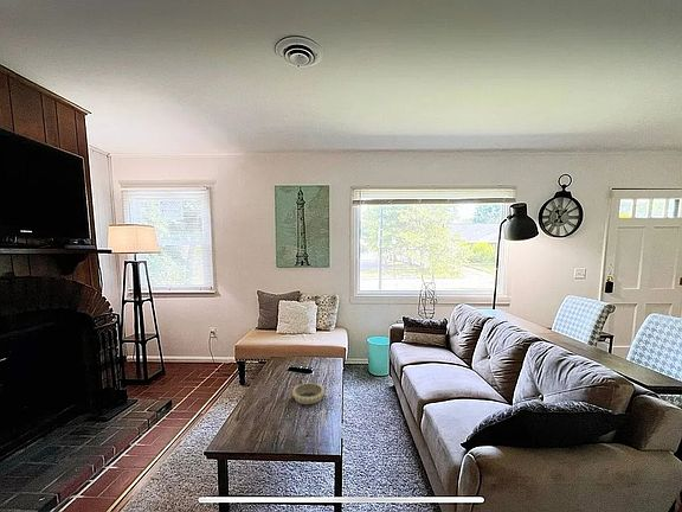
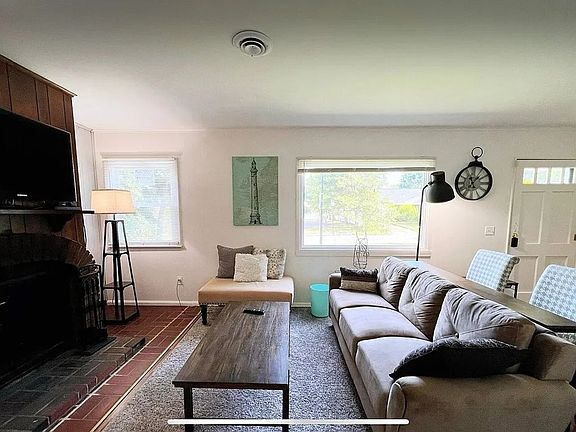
- decorative bowl (308, 391)
